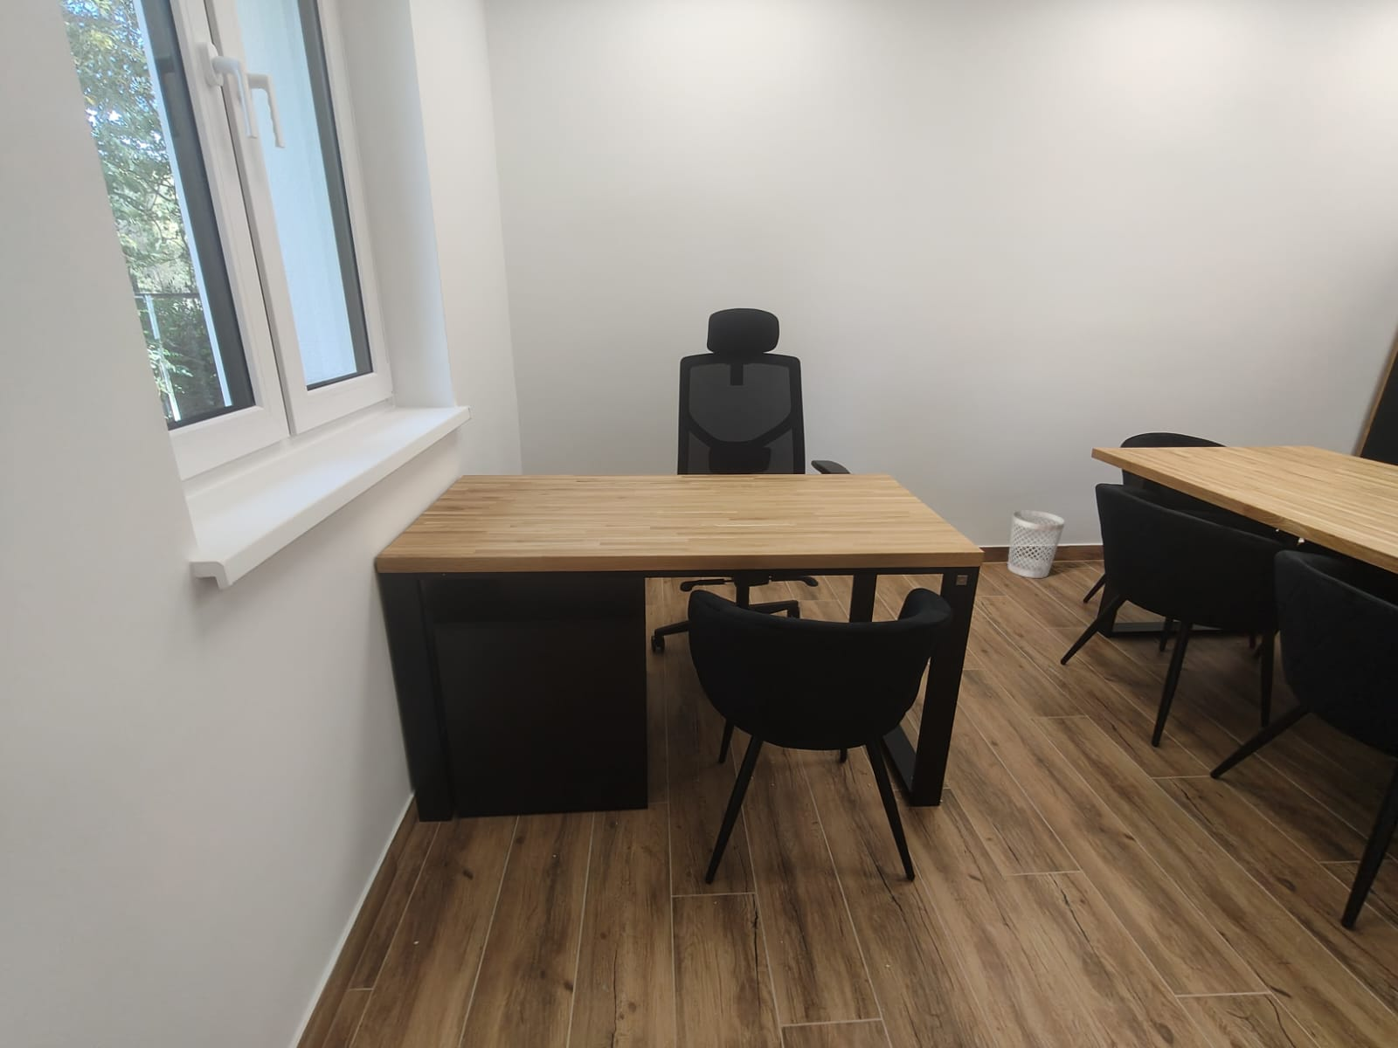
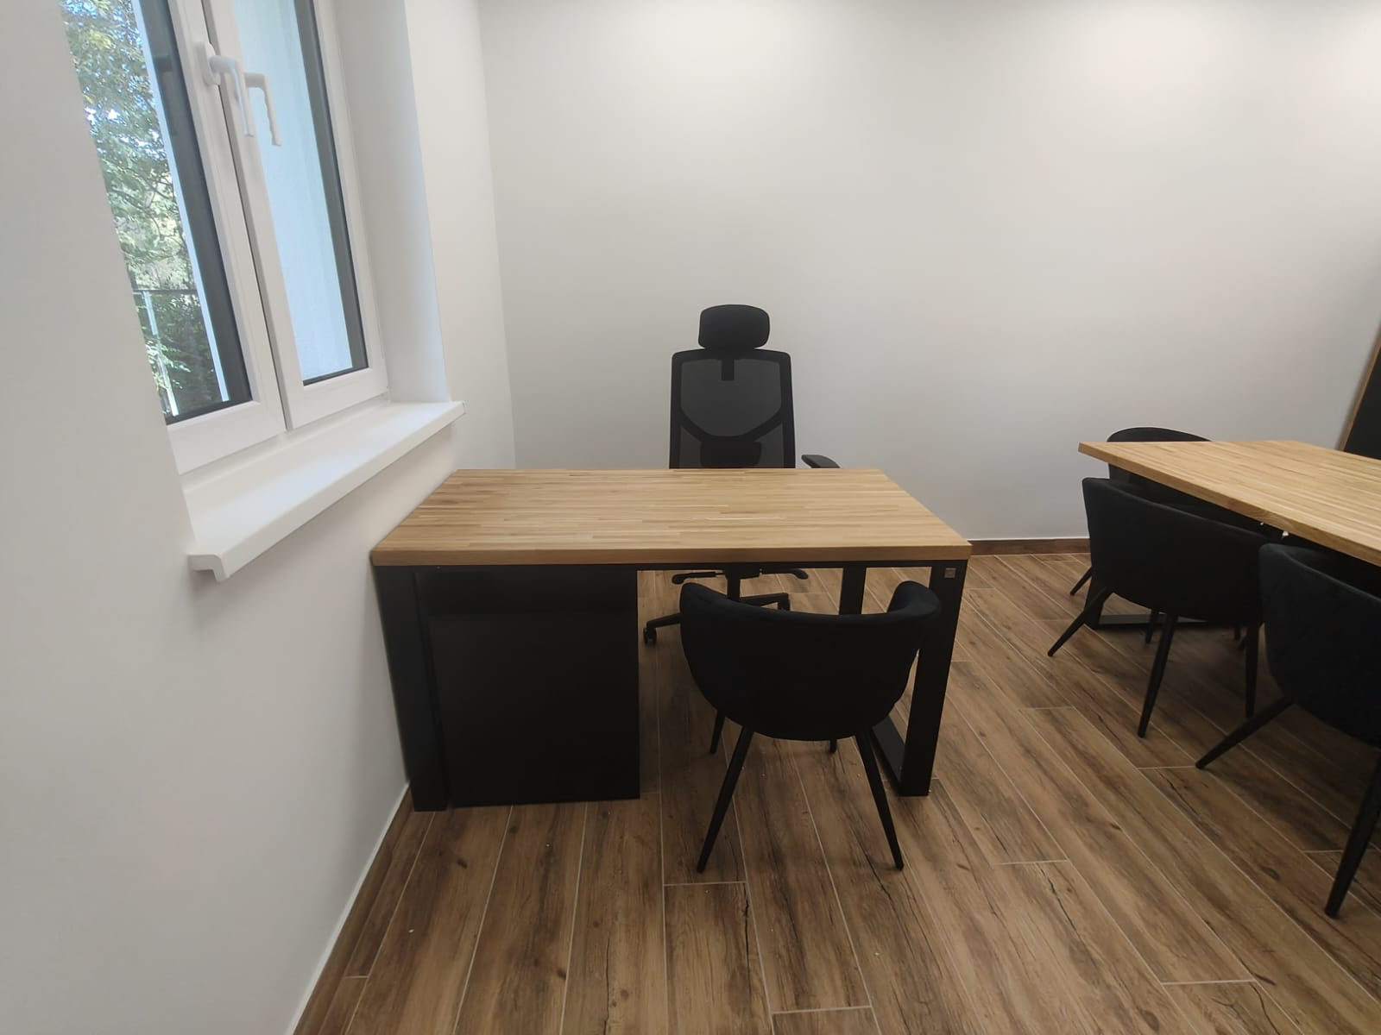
- wastebasket (1033, 544)
